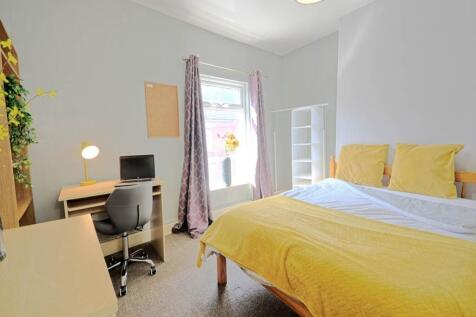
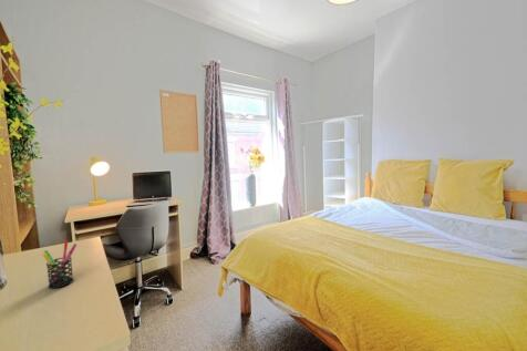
+ pen holder (58, 264)
